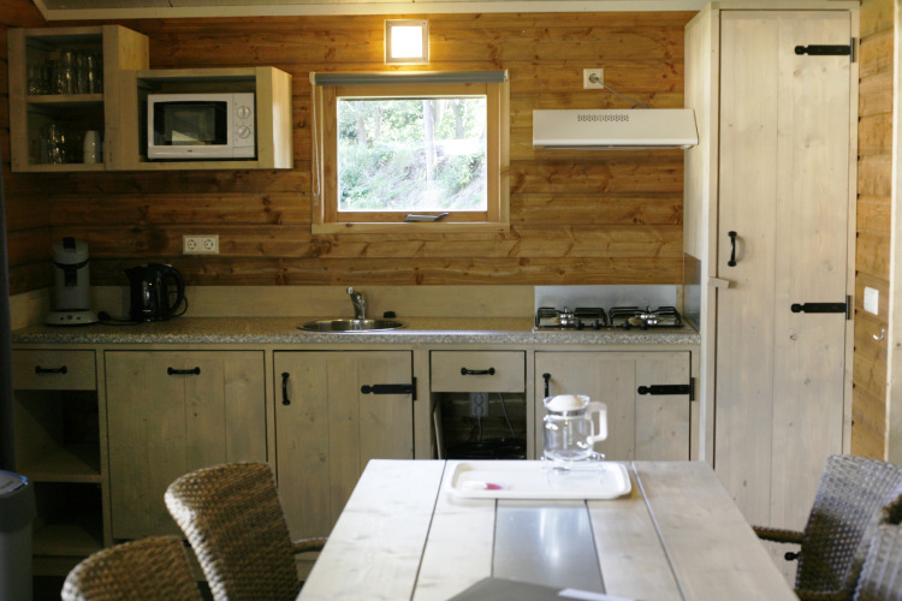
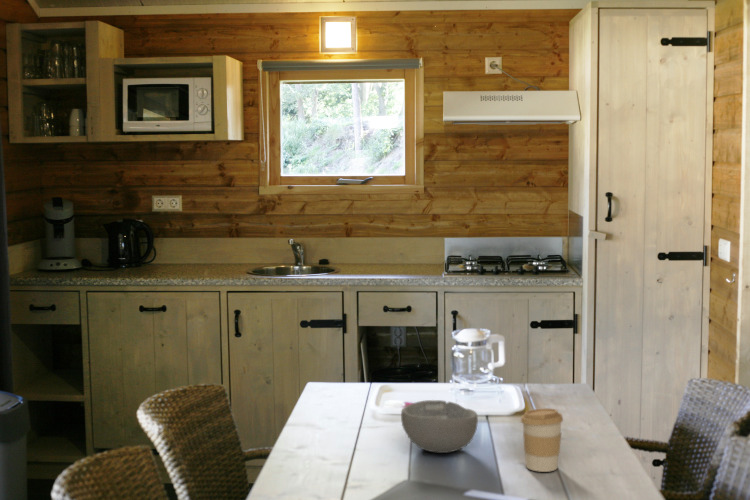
+ coffee cup (541, 438)
+ bowl (439, 429)
